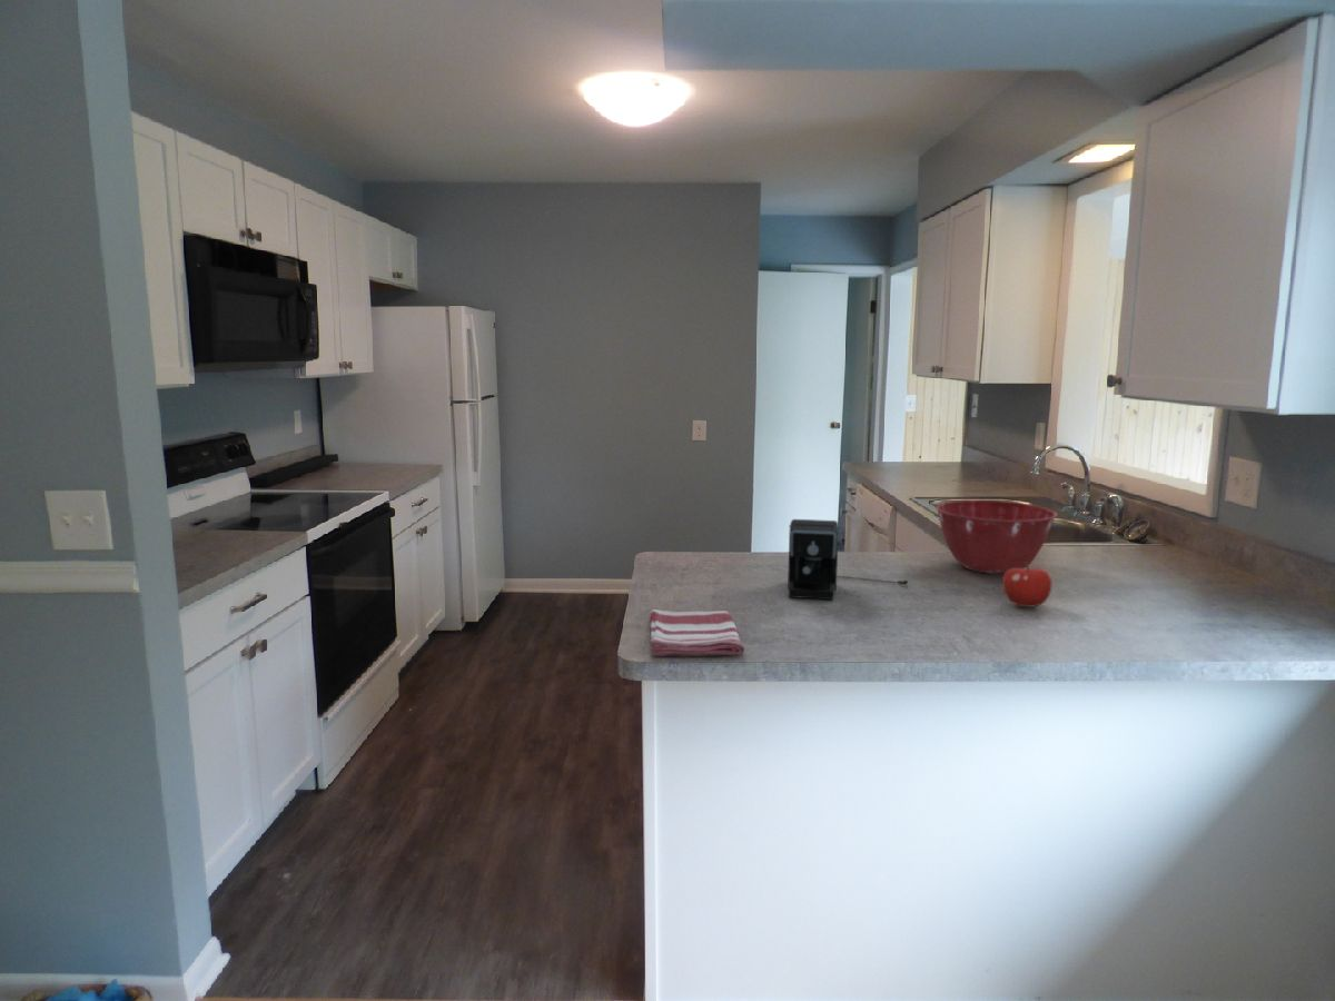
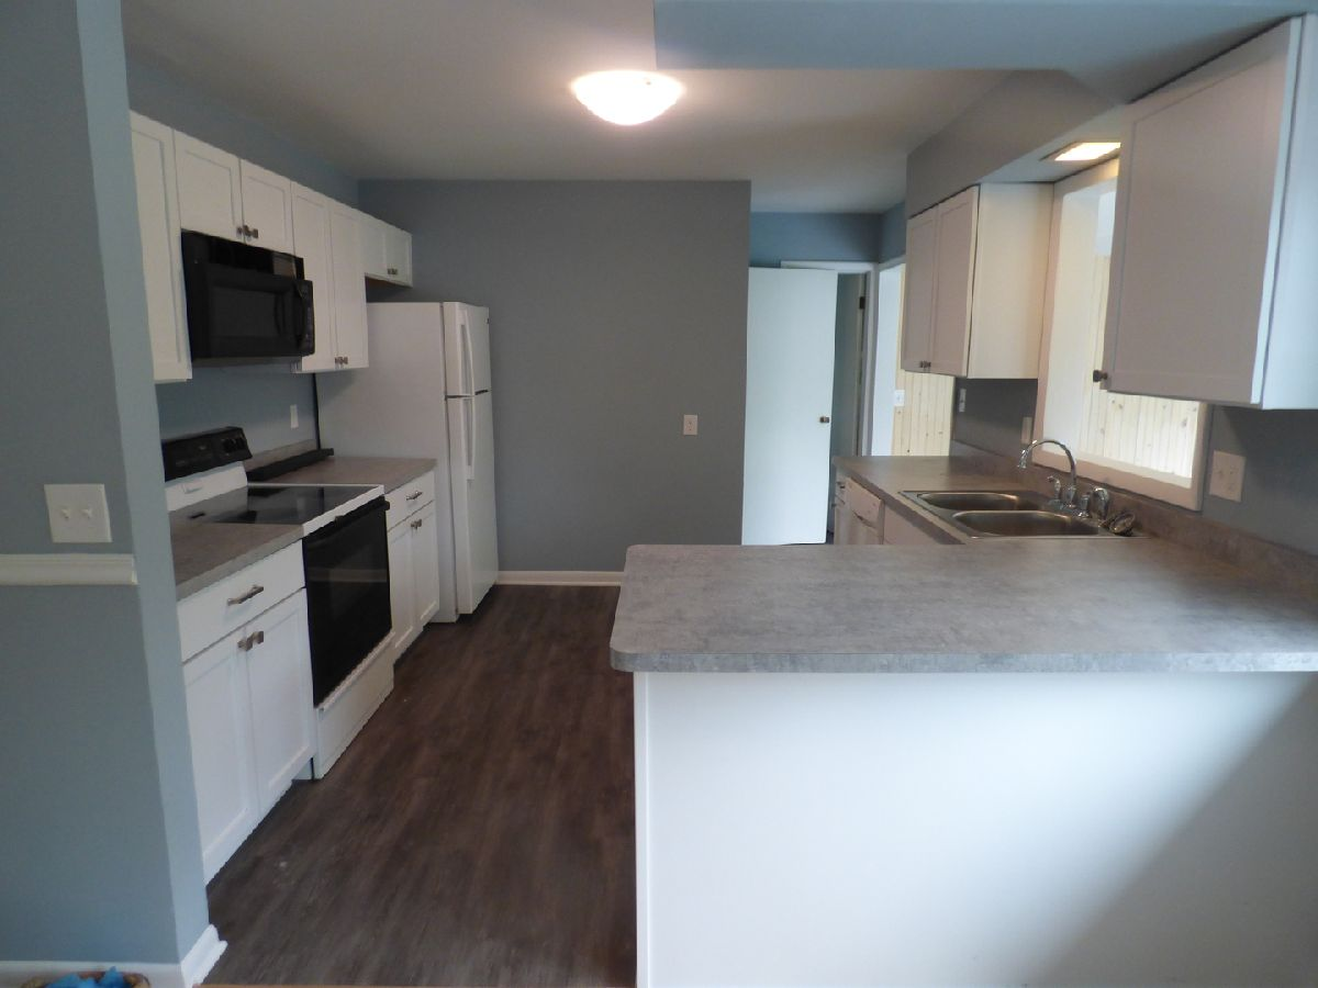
- fruit (1027, 583)
- mixing bowl (992, 538)
- dish towel (693, 630)
- coffee maker (837, 558)
